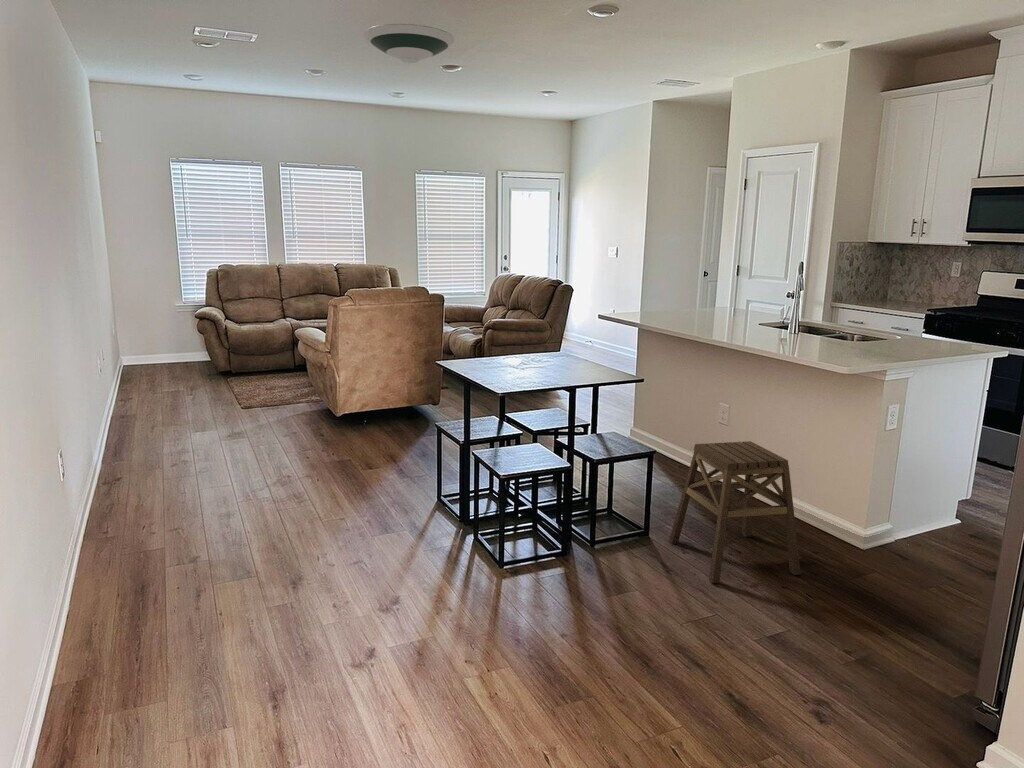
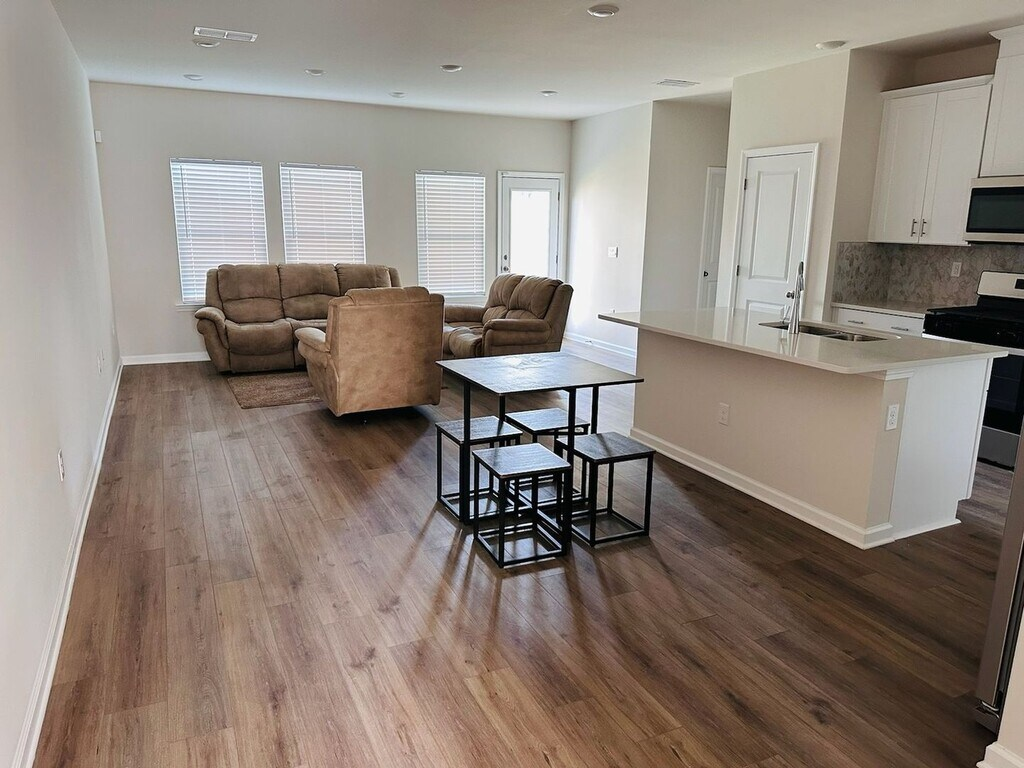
- stool (736, 505)
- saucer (409, 49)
